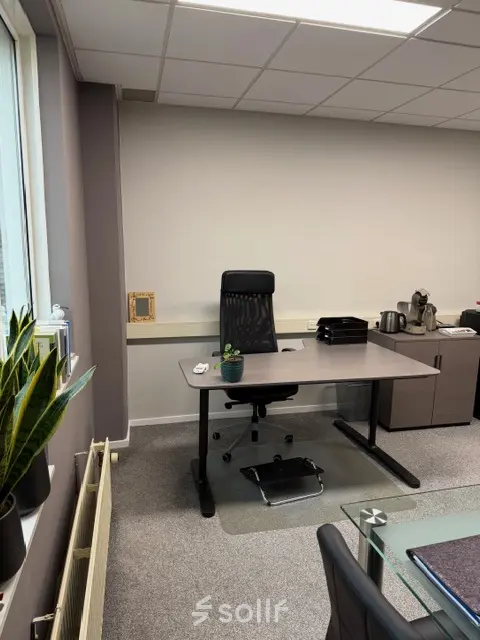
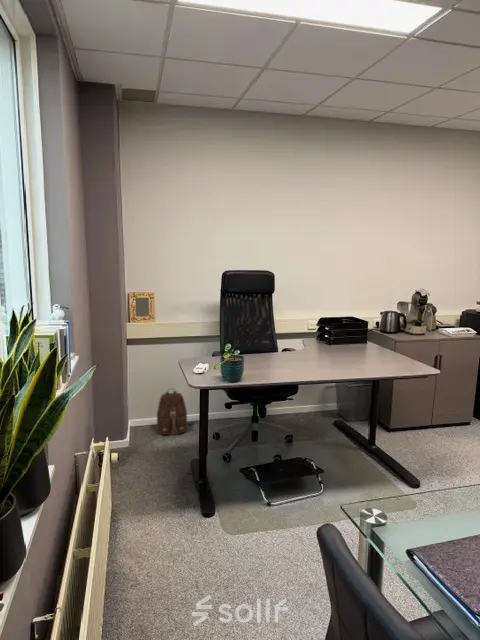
+ backpack (172, 410)
